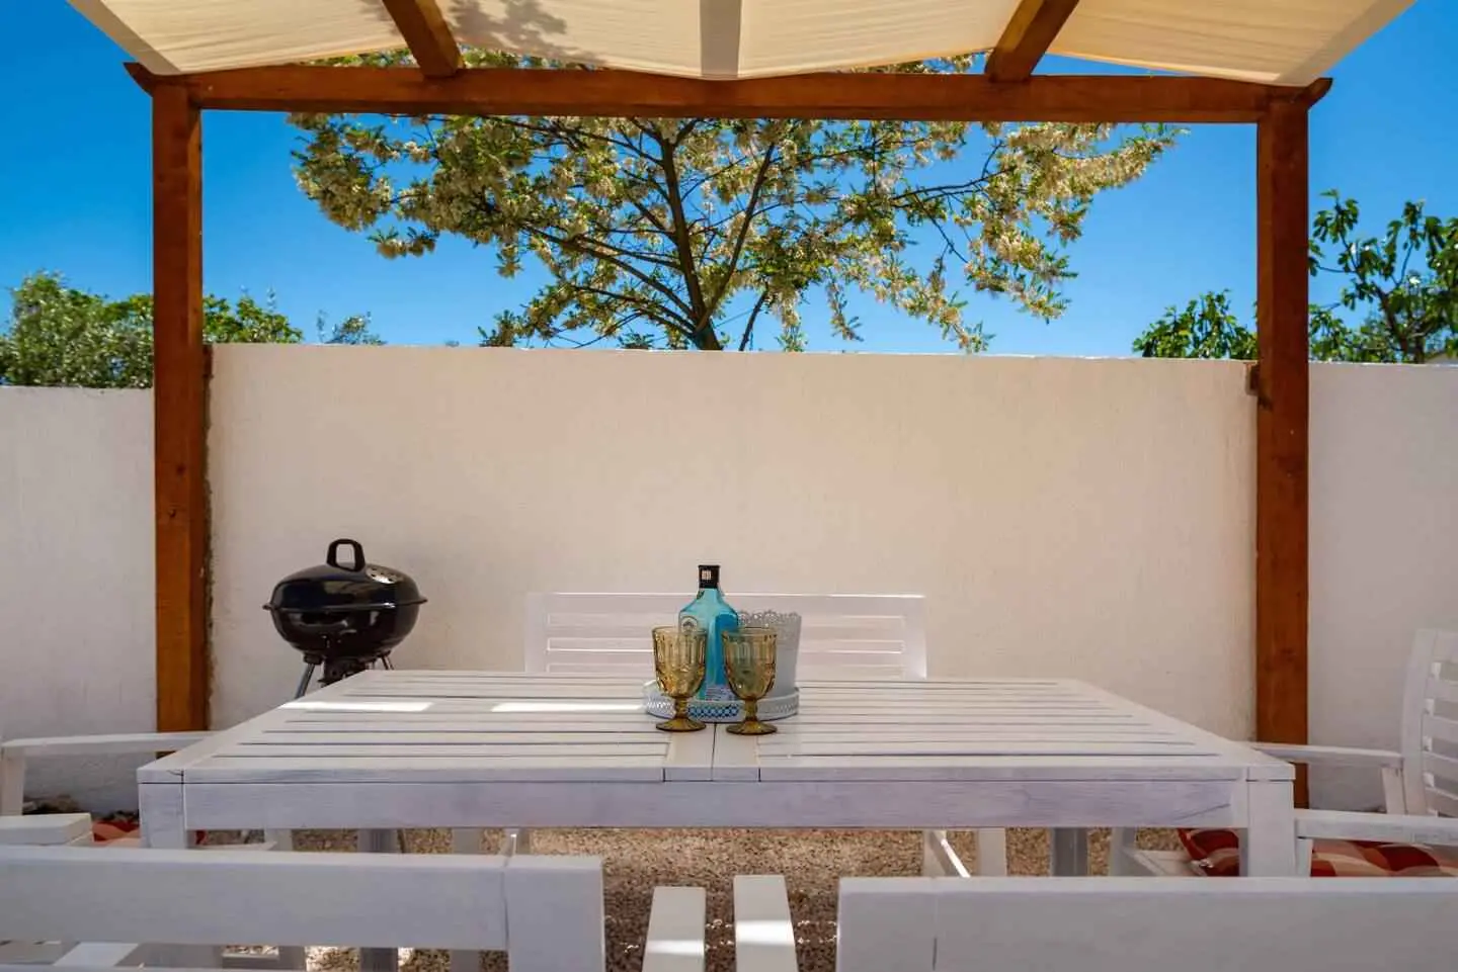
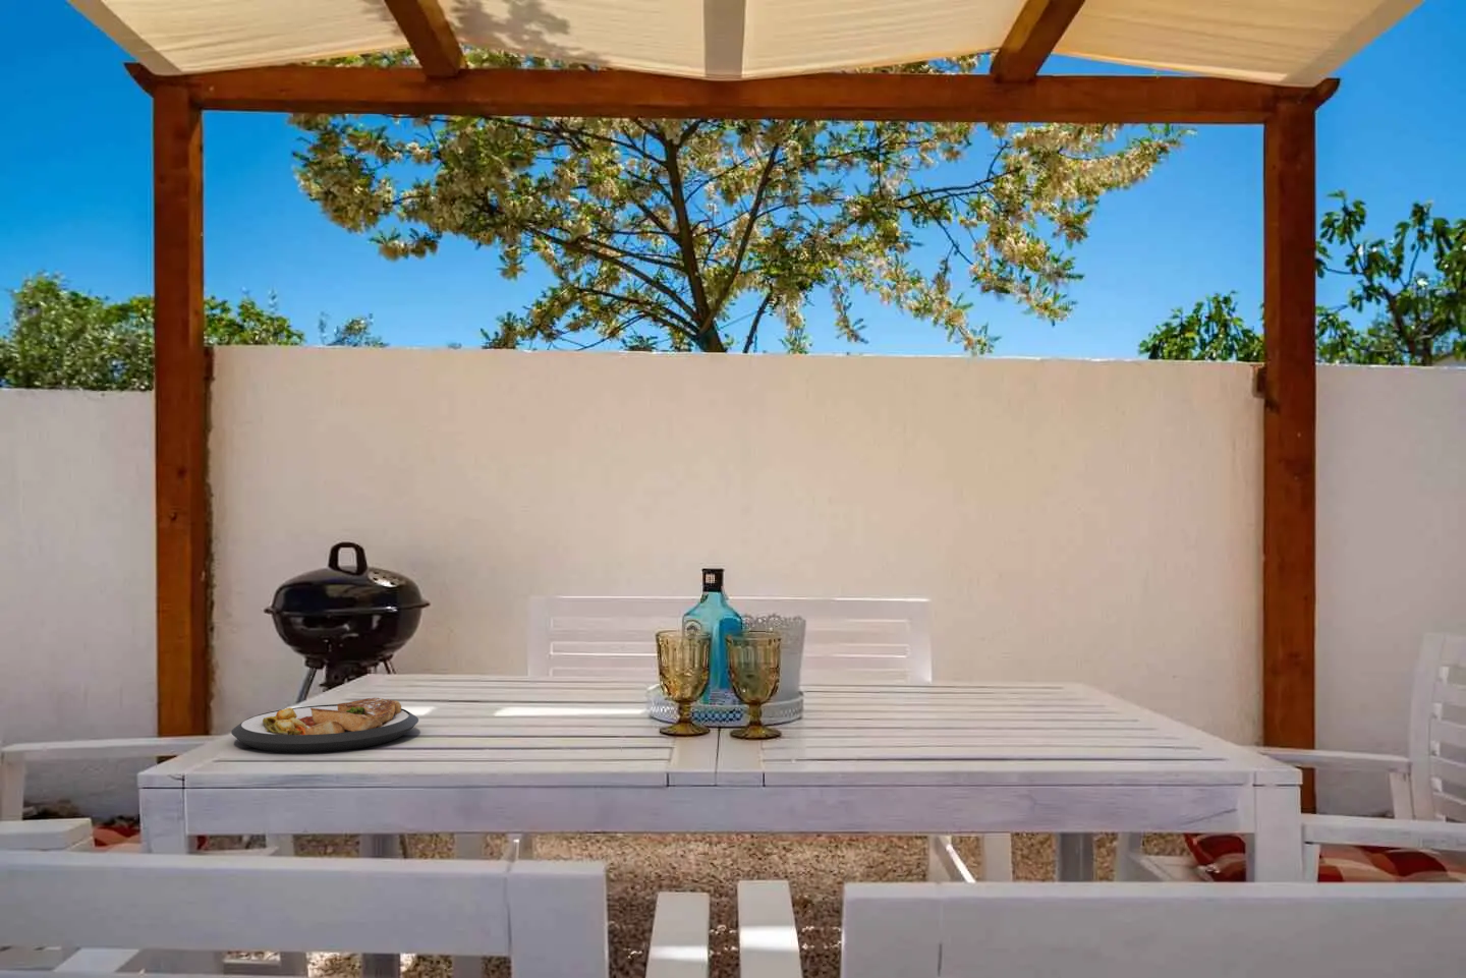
+ plate (326, 719)
